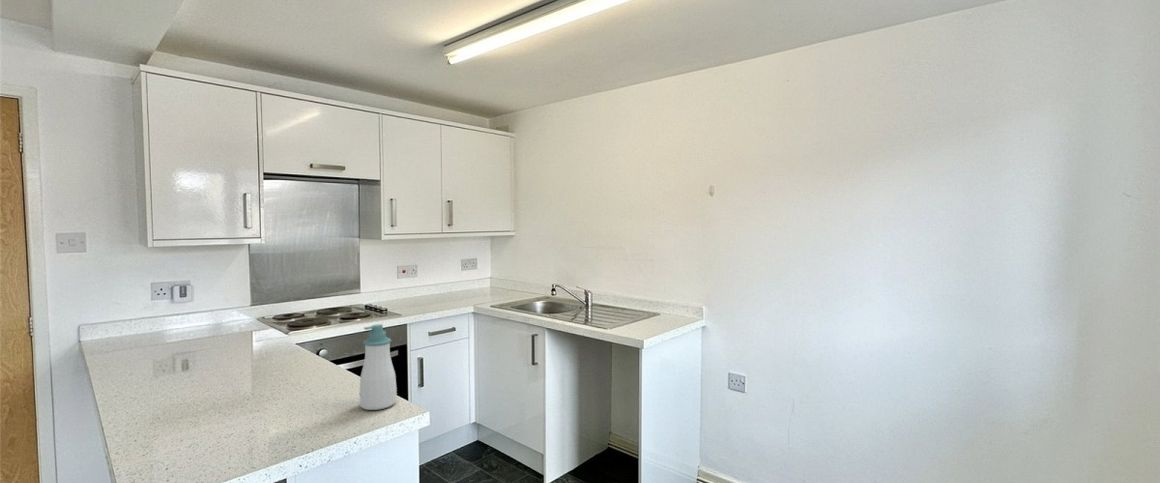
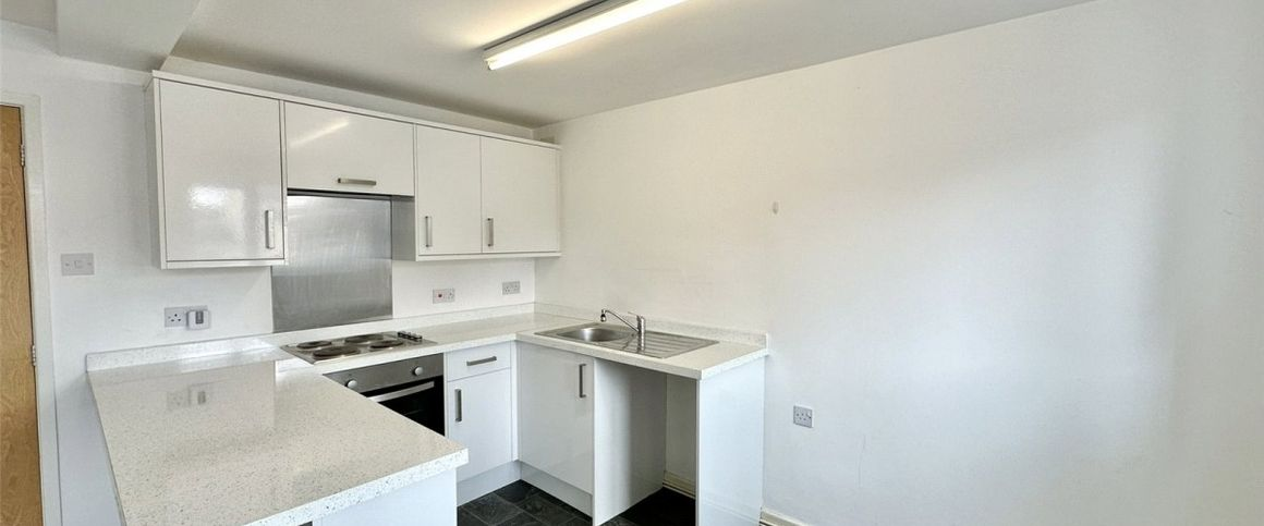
- soap bottle (377, 365)
